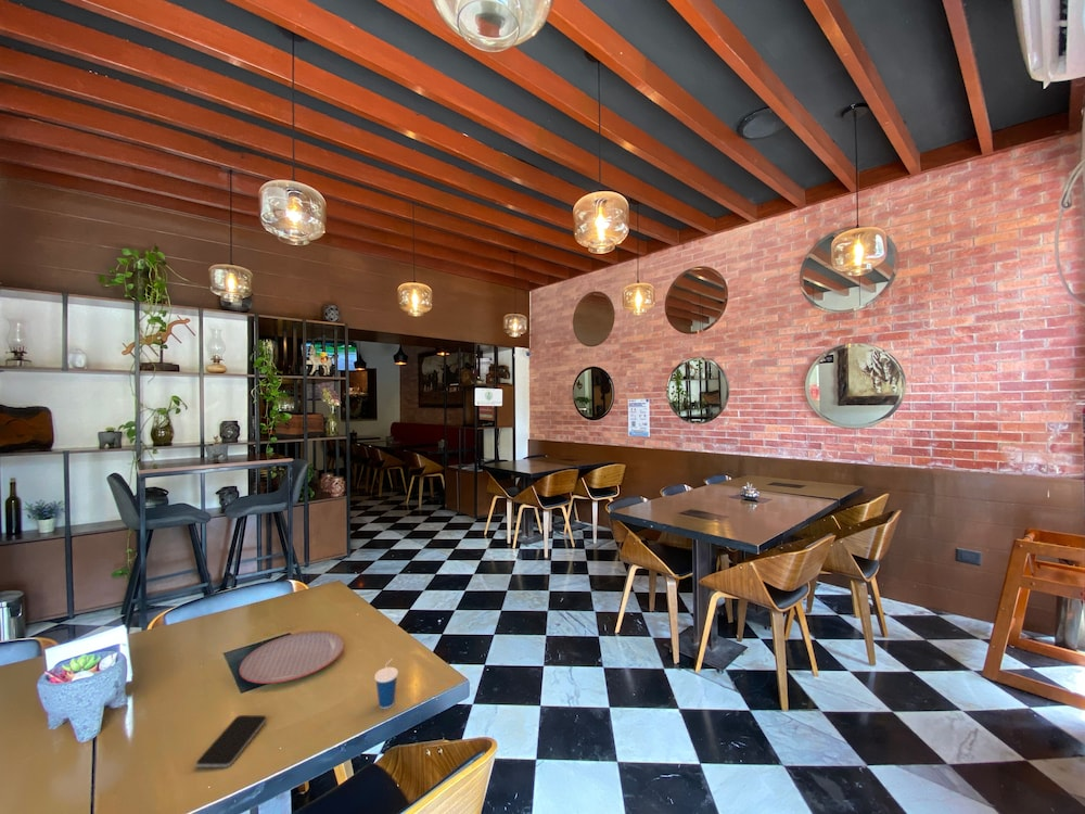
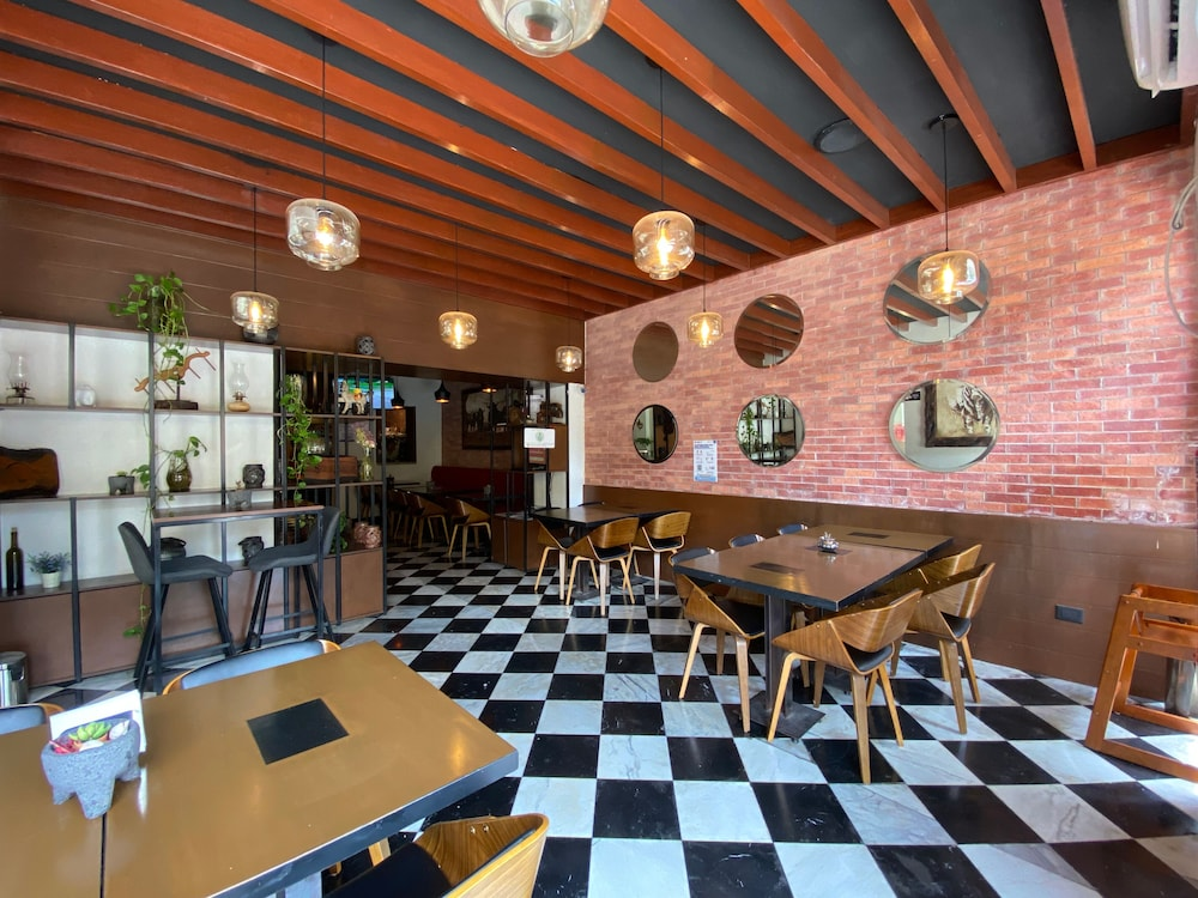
- plate (294, 657)
- smartphone (233, 739)
- cup (386, 679)
